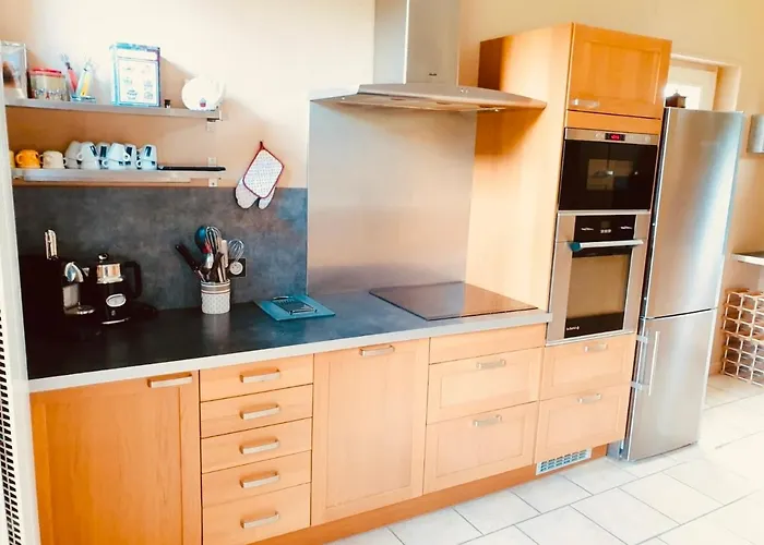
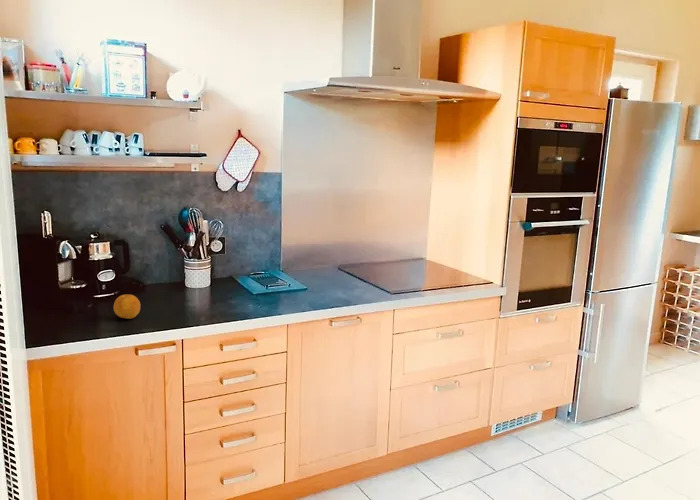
+ fruit (127, 306)
